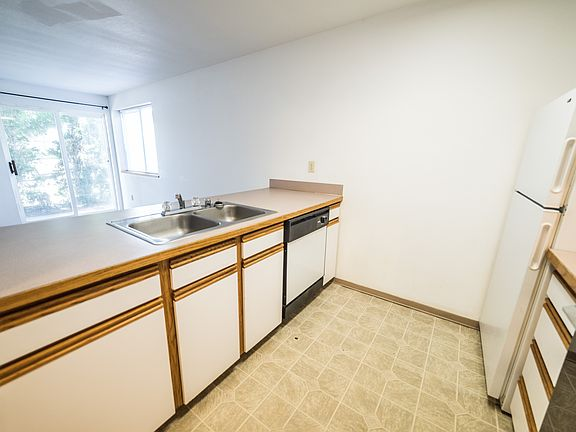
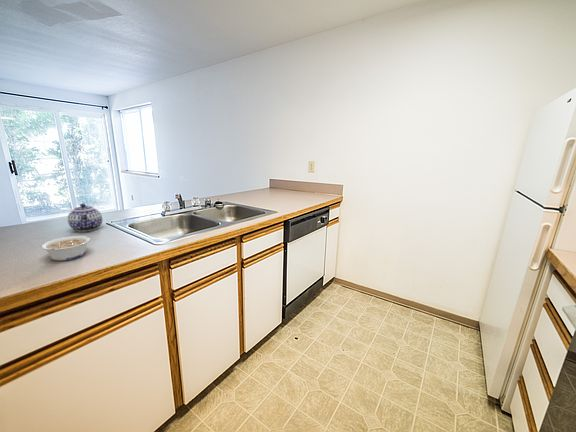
+ teapot (85, 216)
+ legume (67, 247)
